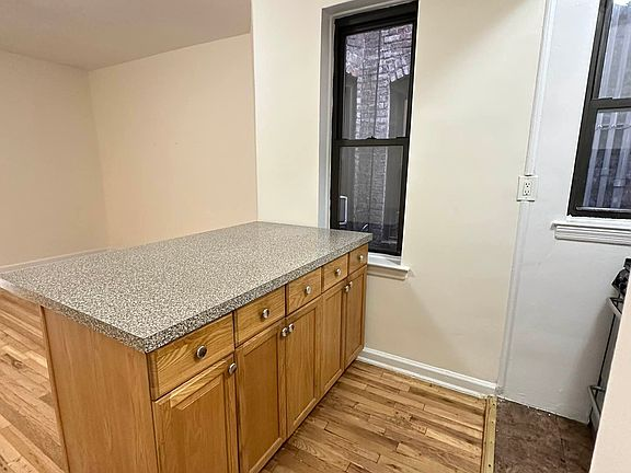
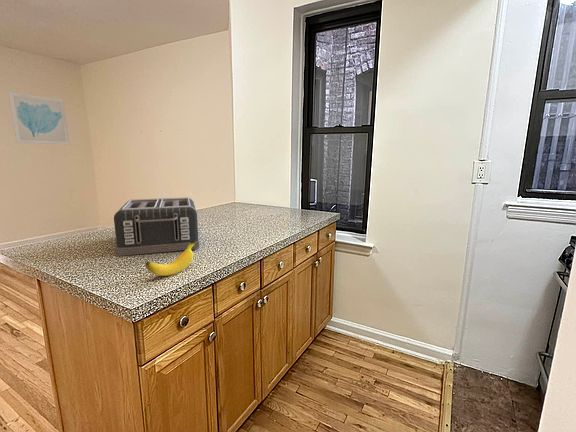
+ wall art (41, 120)
+ toaster (159, 223)
+ banana (173, 261)
